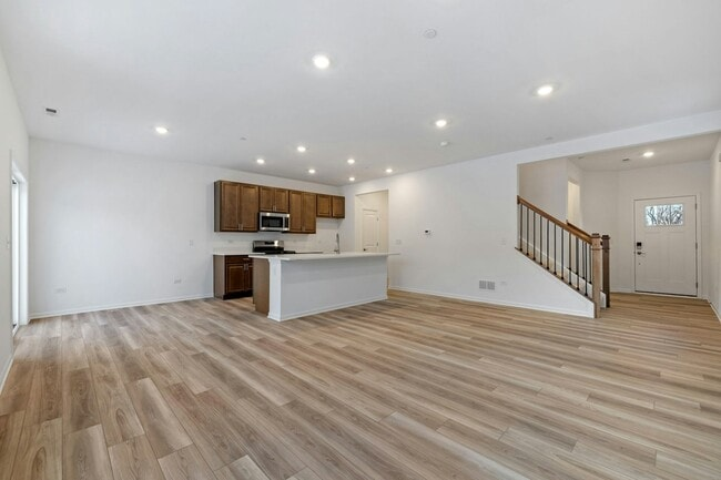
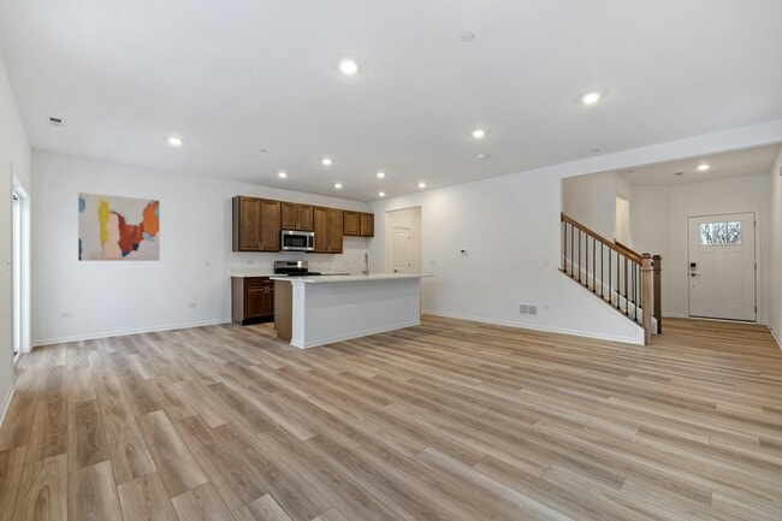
+ wall art (120, 229)
